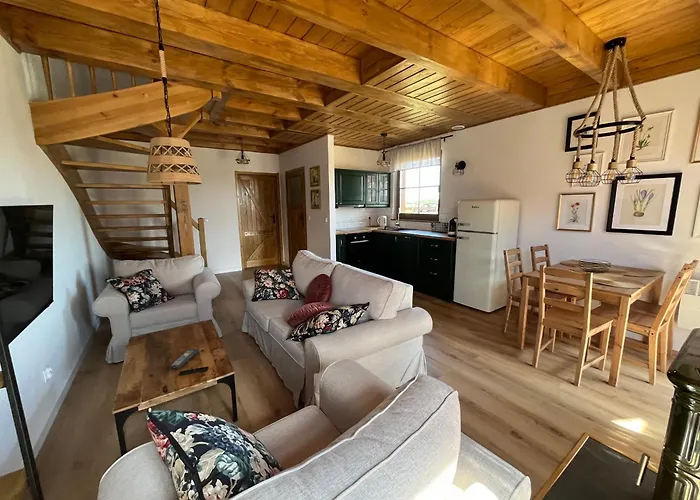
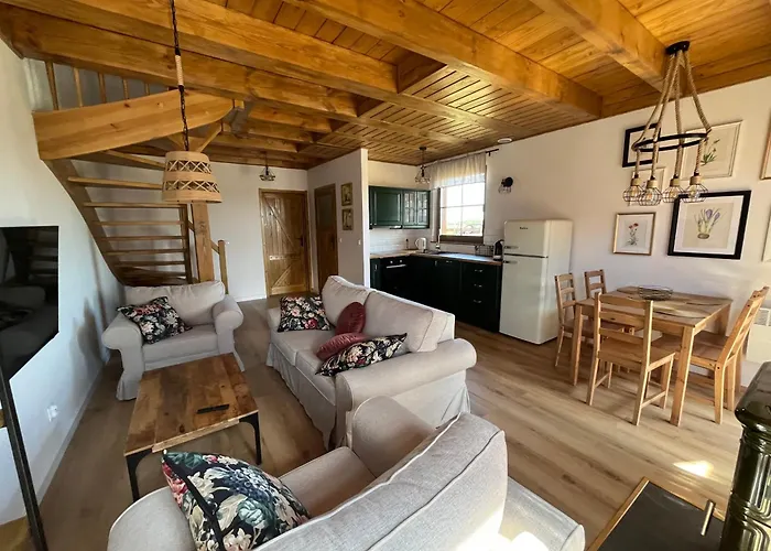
- remote control (185, 357)
